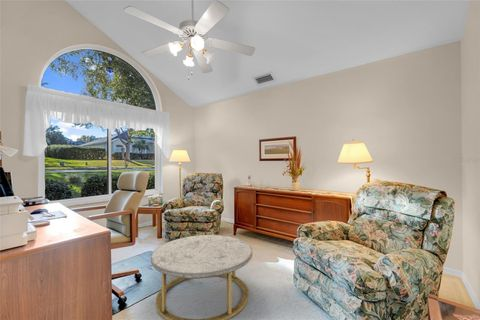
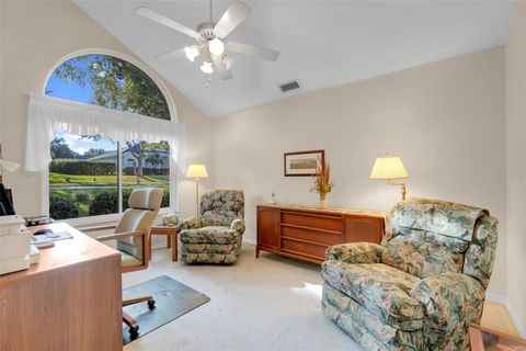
- coffee table (203, 272)
